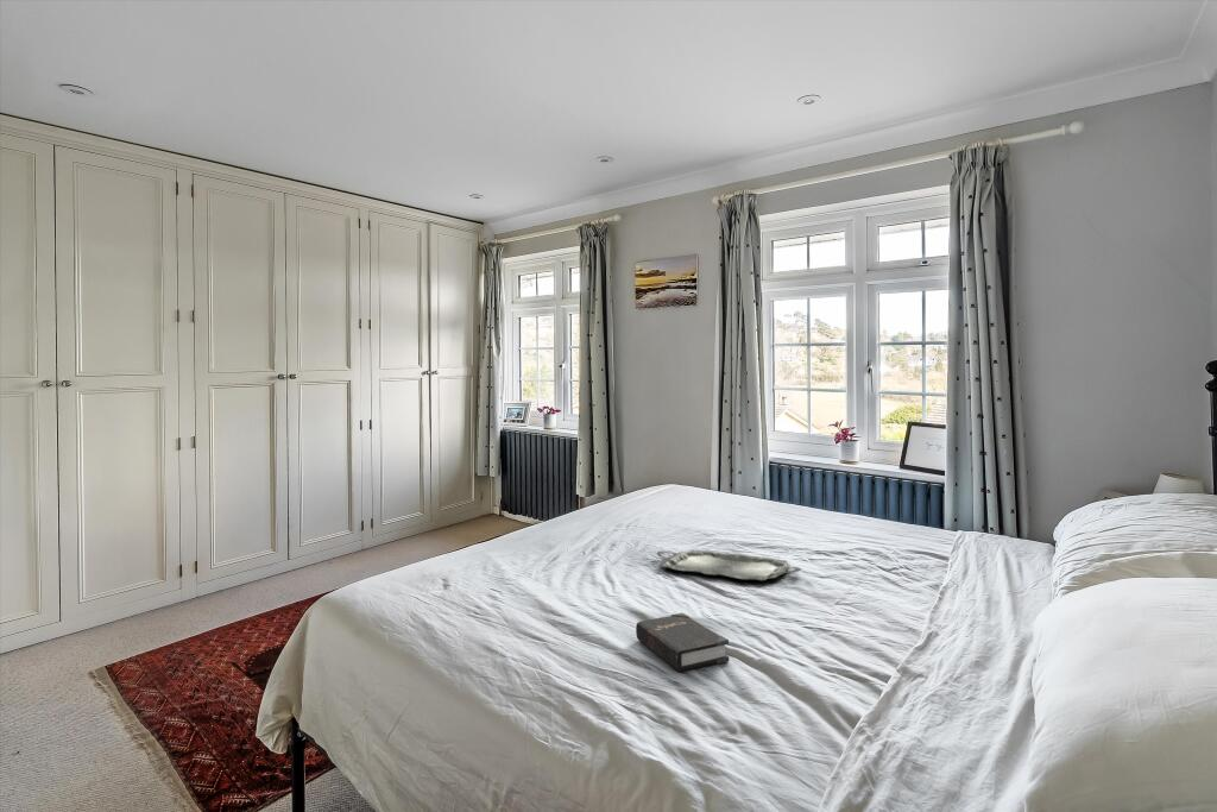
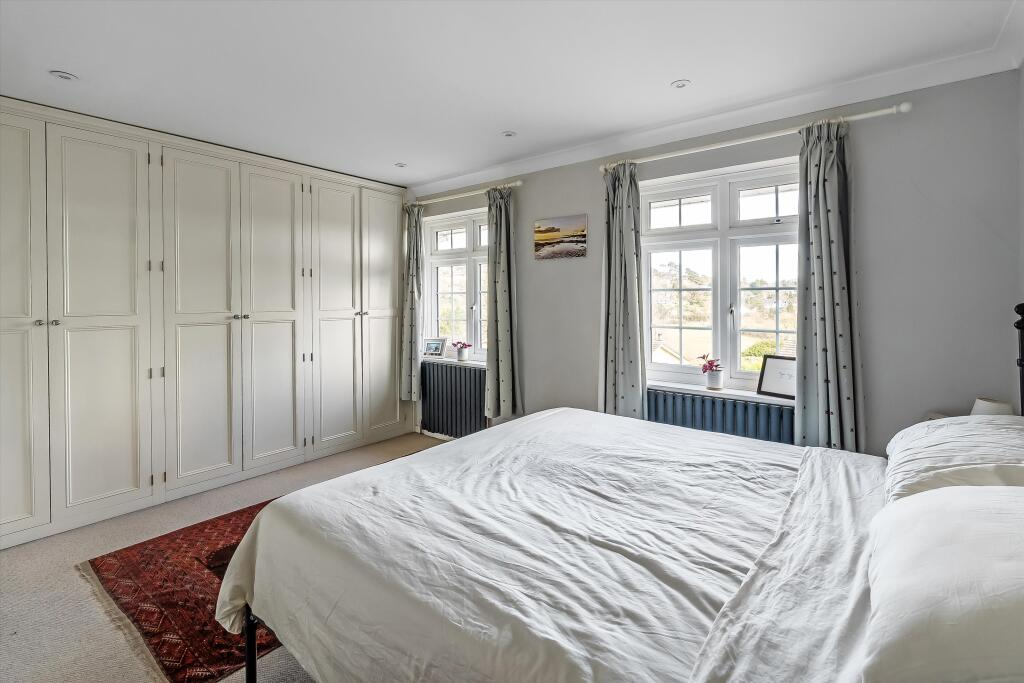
- serving tray (724, 564)
- hardback book (680, 640)
